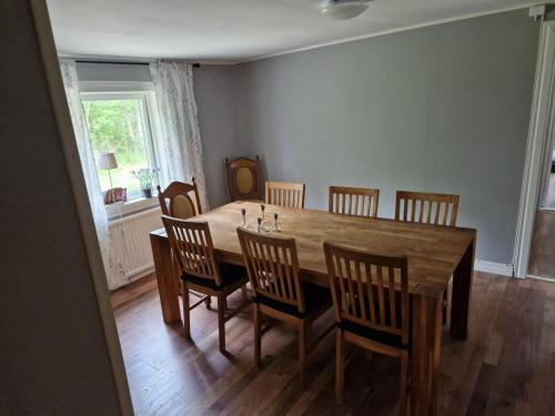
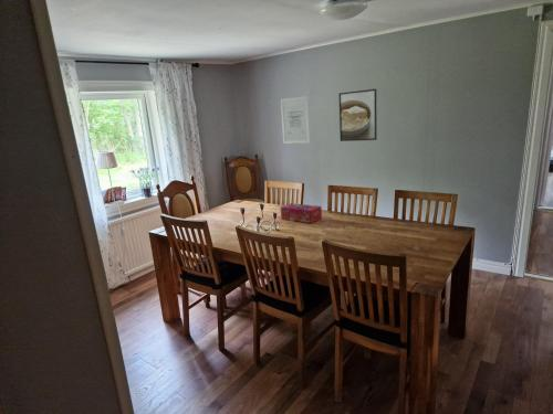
+ tissue box (301, 212)
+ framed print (357, 116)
+ wall art (294, 120)
